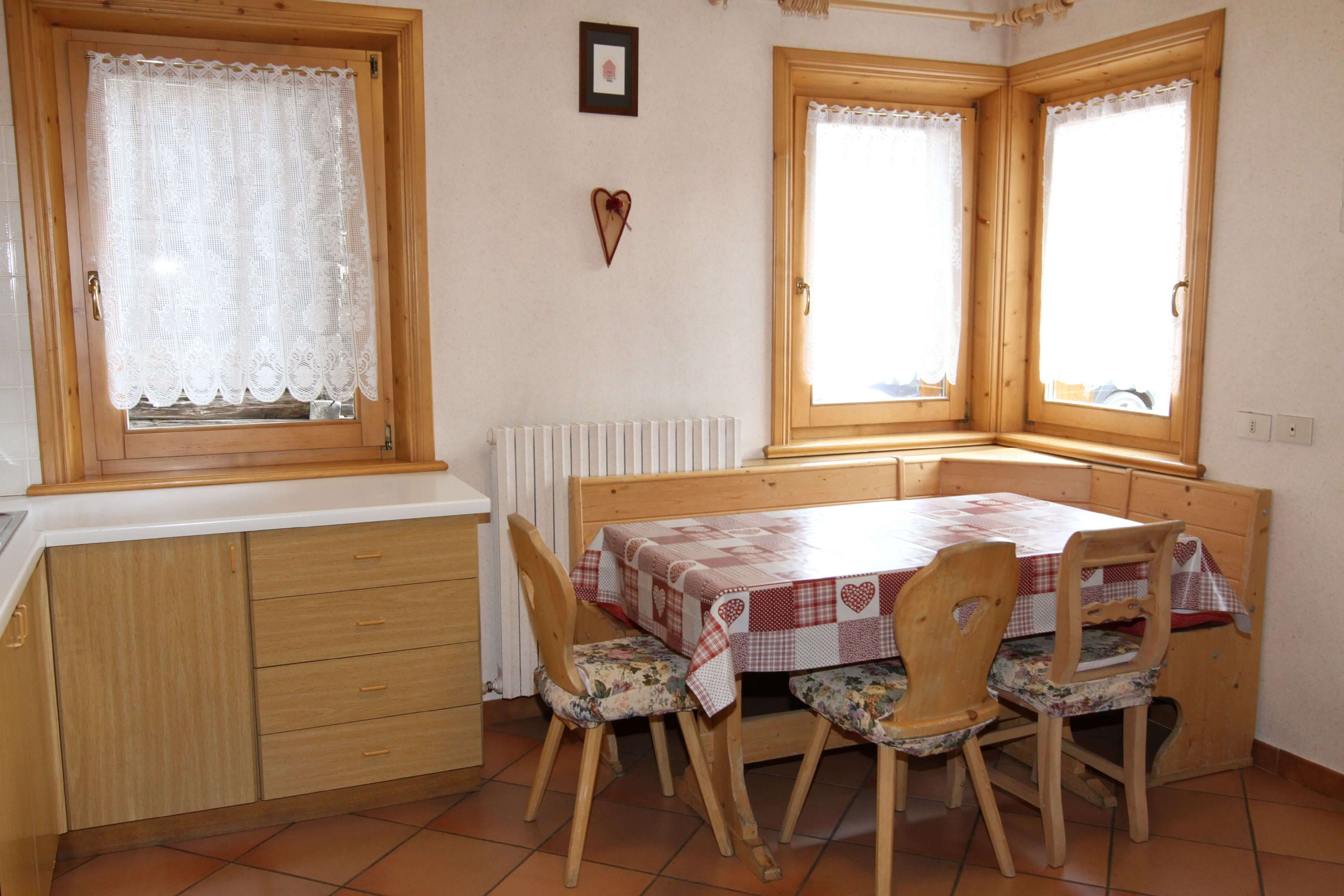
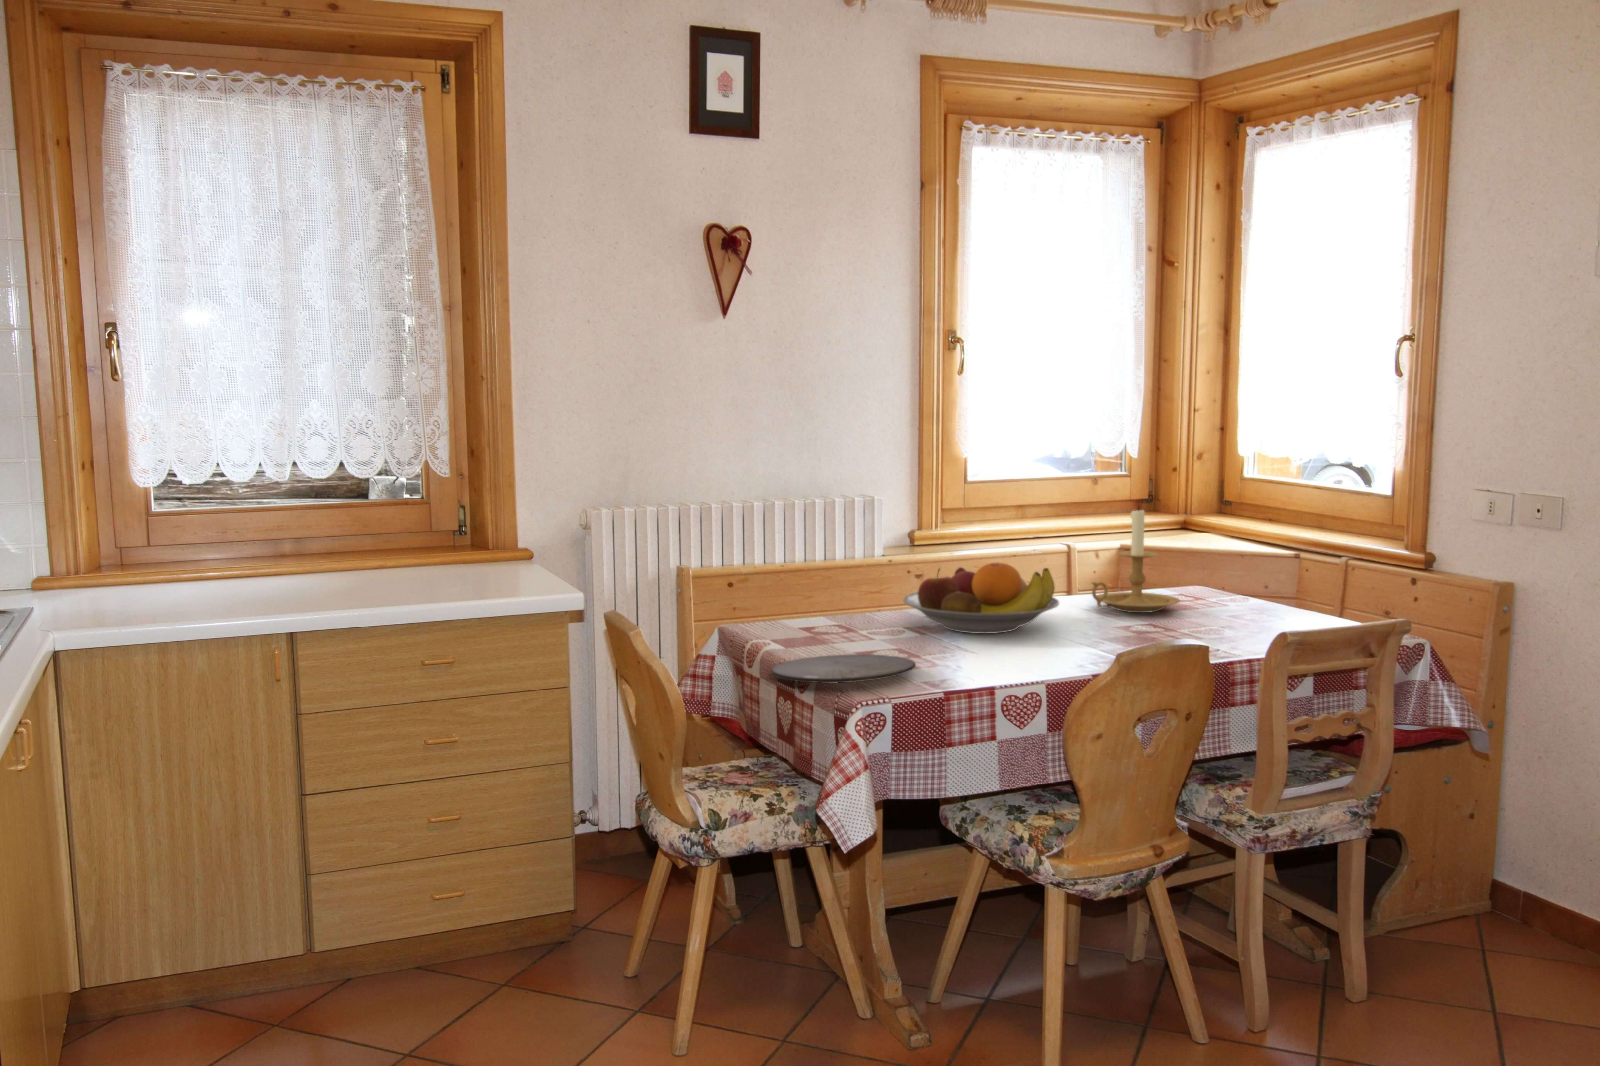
+ plate (843, 667)
+ fruit bowl (981, 594)
+ candle holder (1137, 558)
